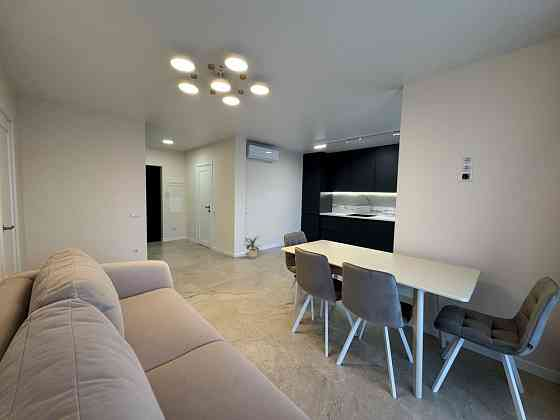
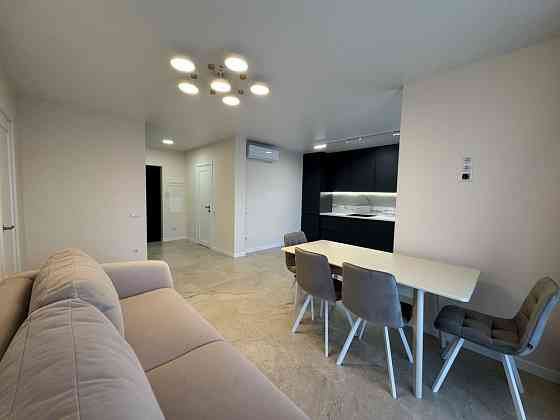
- house plant (251, 246)
